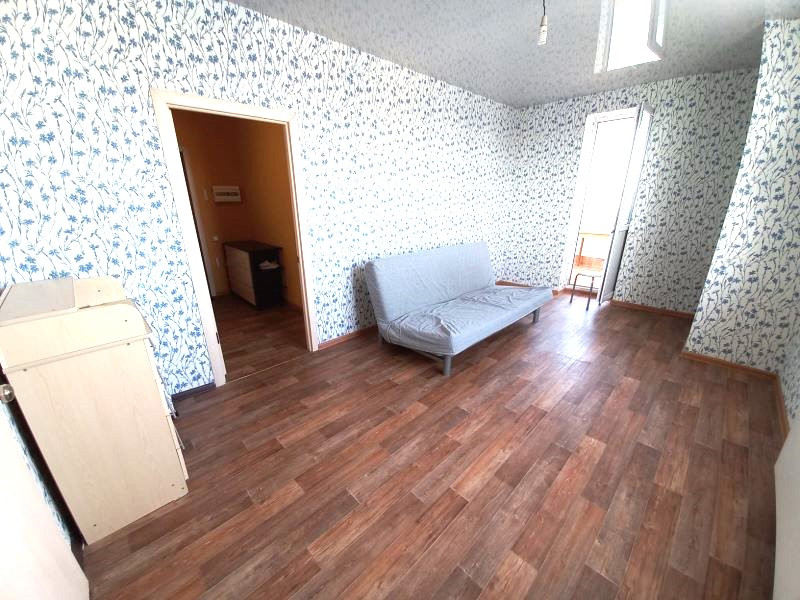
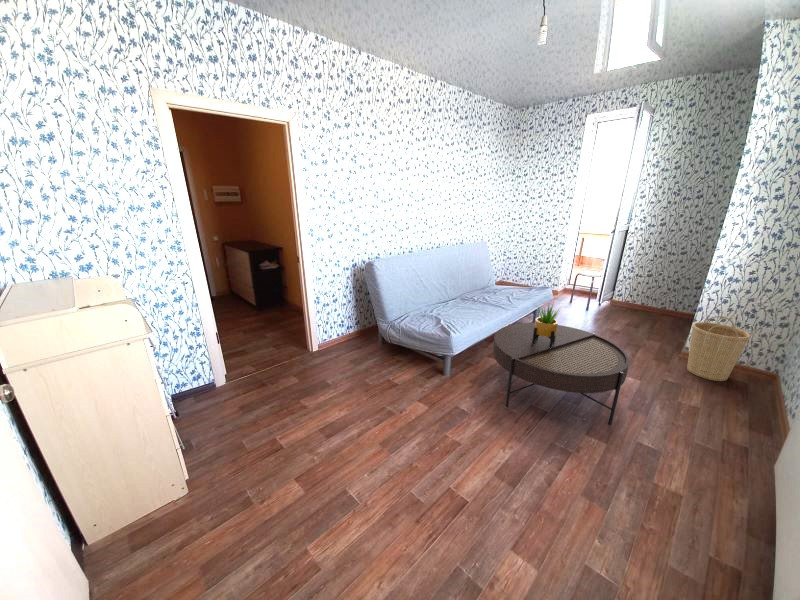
+ basket (714, 347)
+ coffee table (553, 367)
+ potted plant (546, 323)
